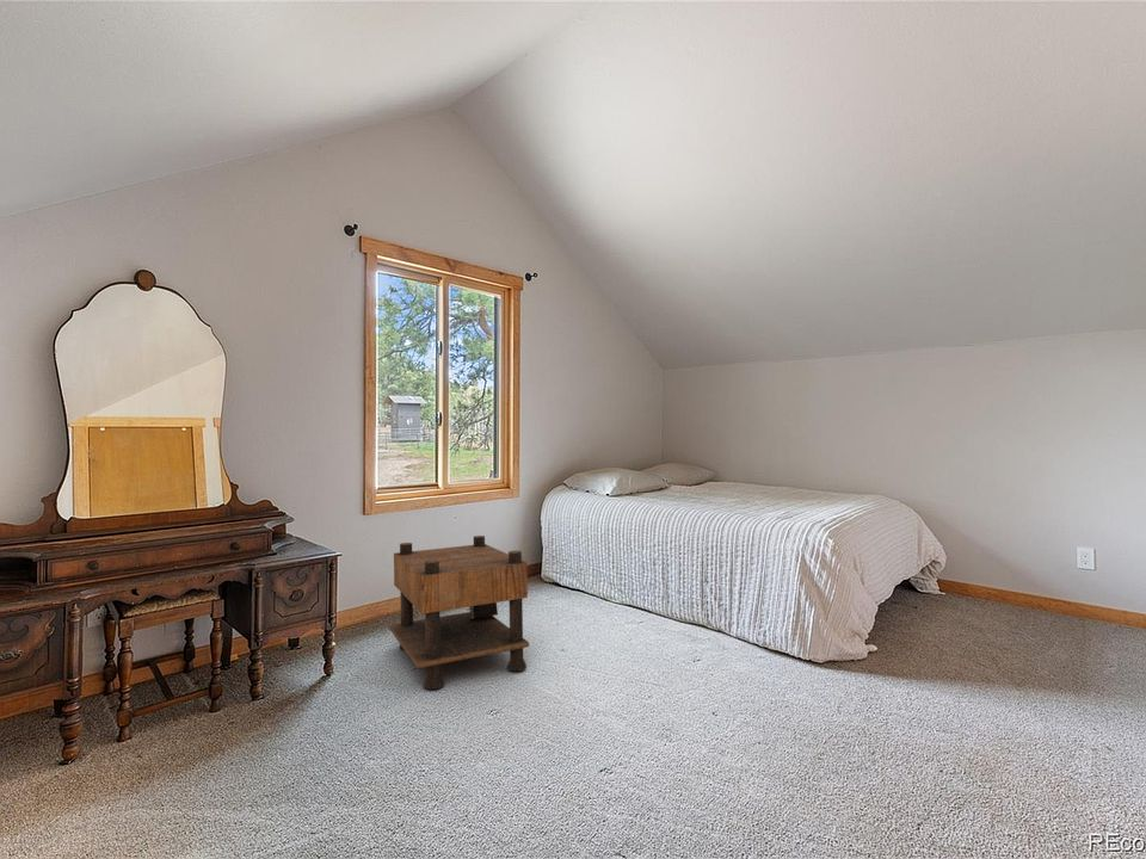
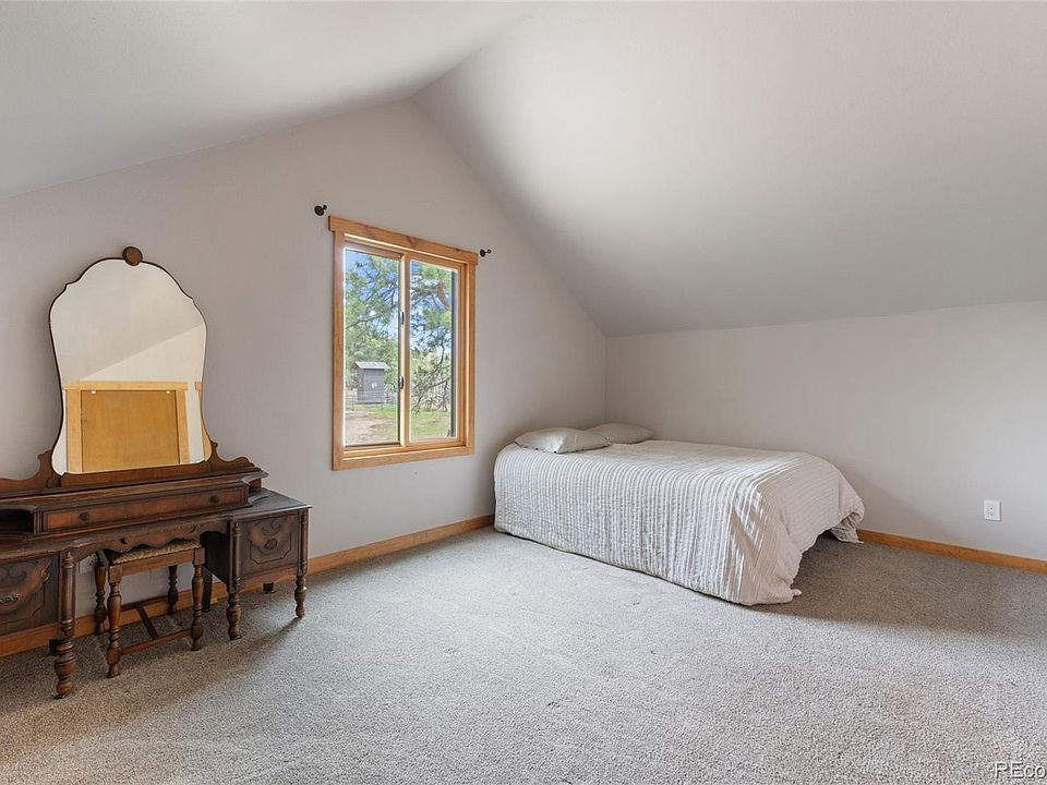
- nightstand (456, 602)
